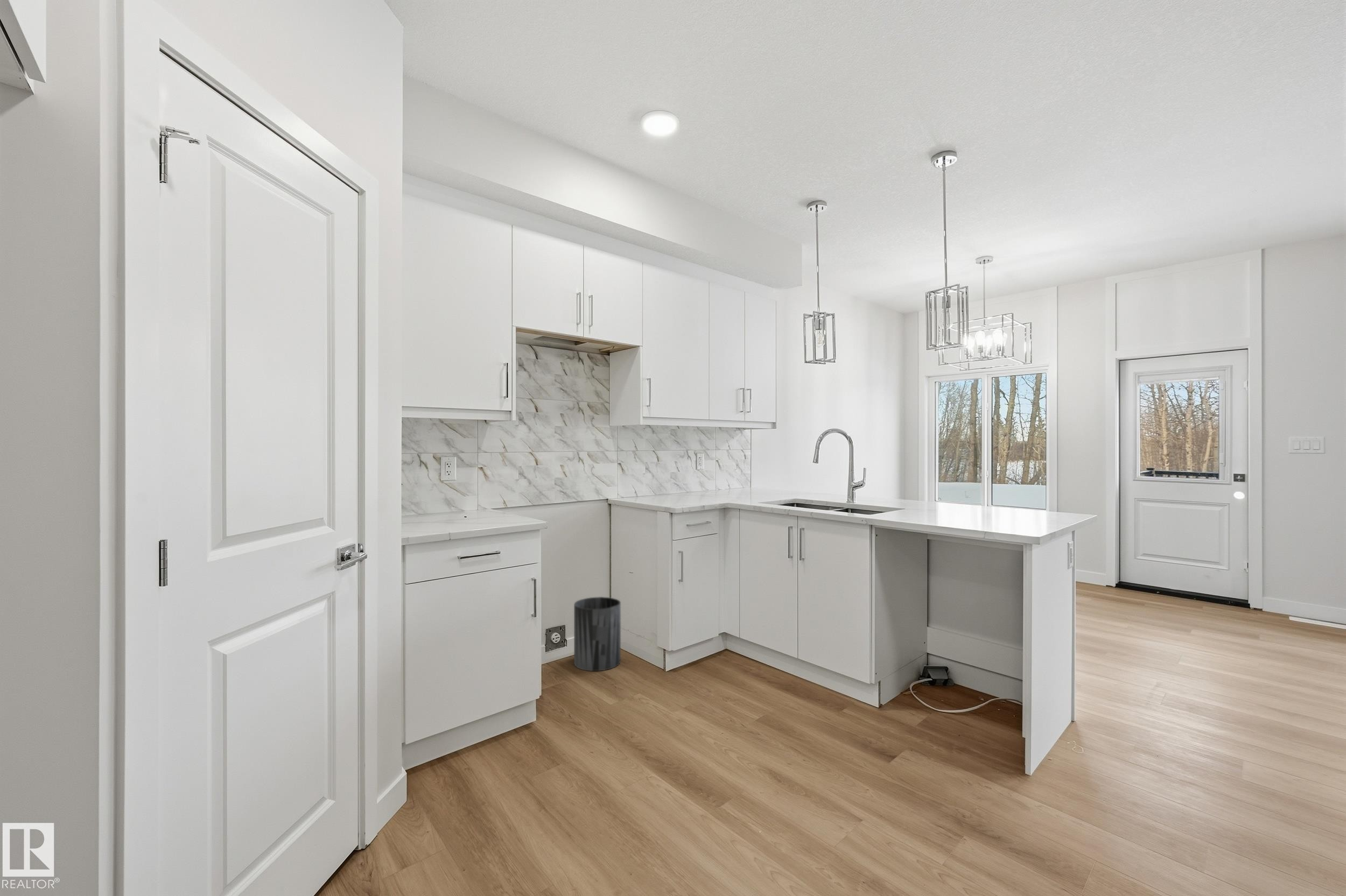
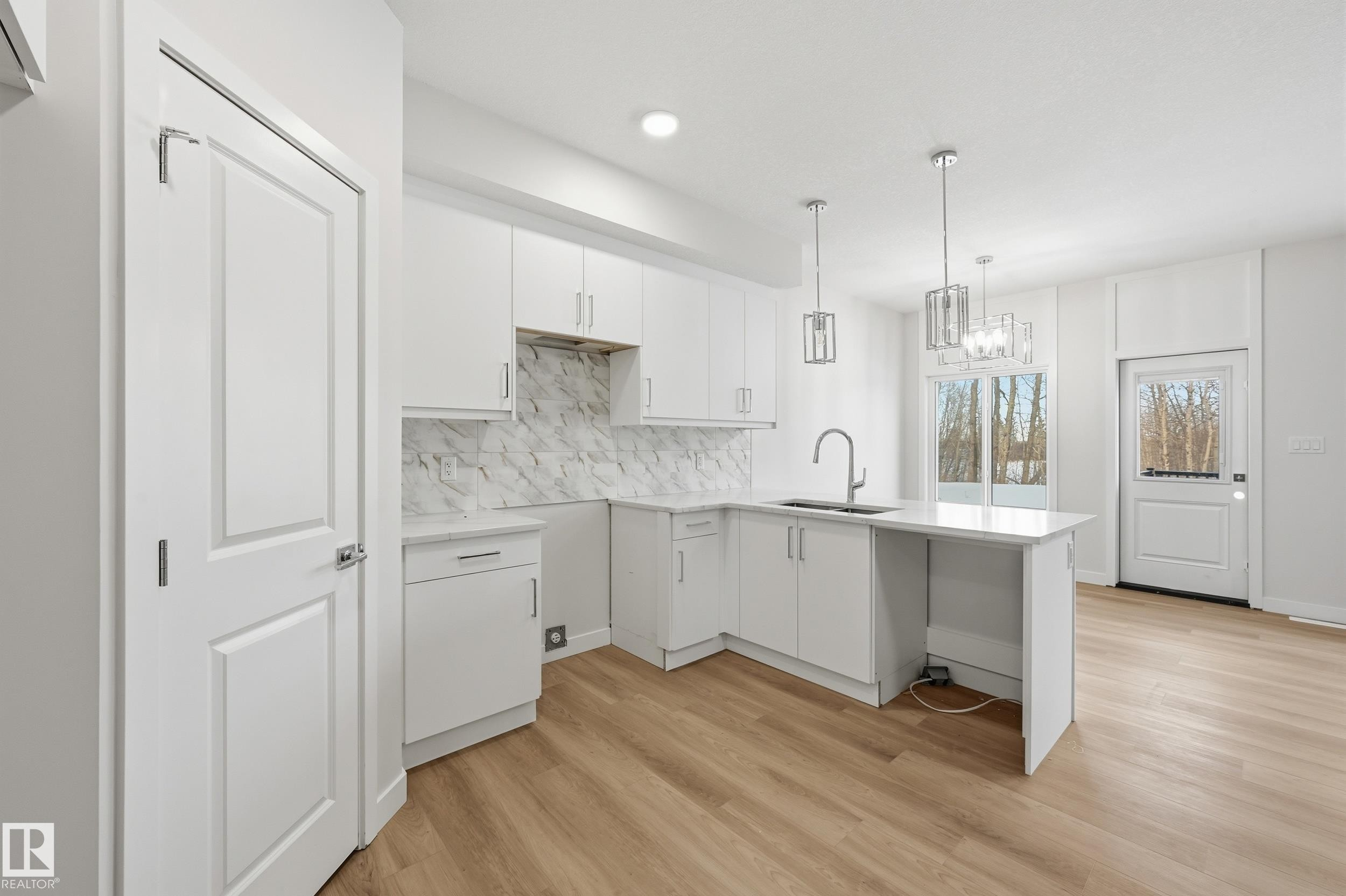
- trash can (597, 632)
